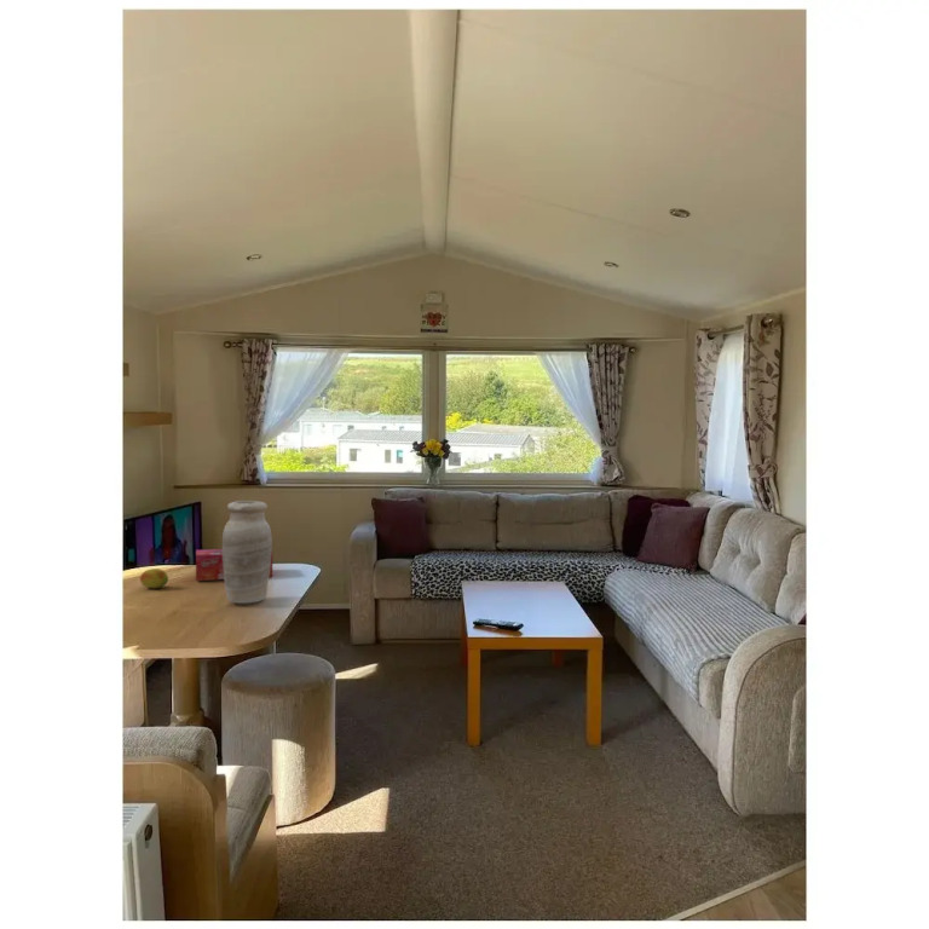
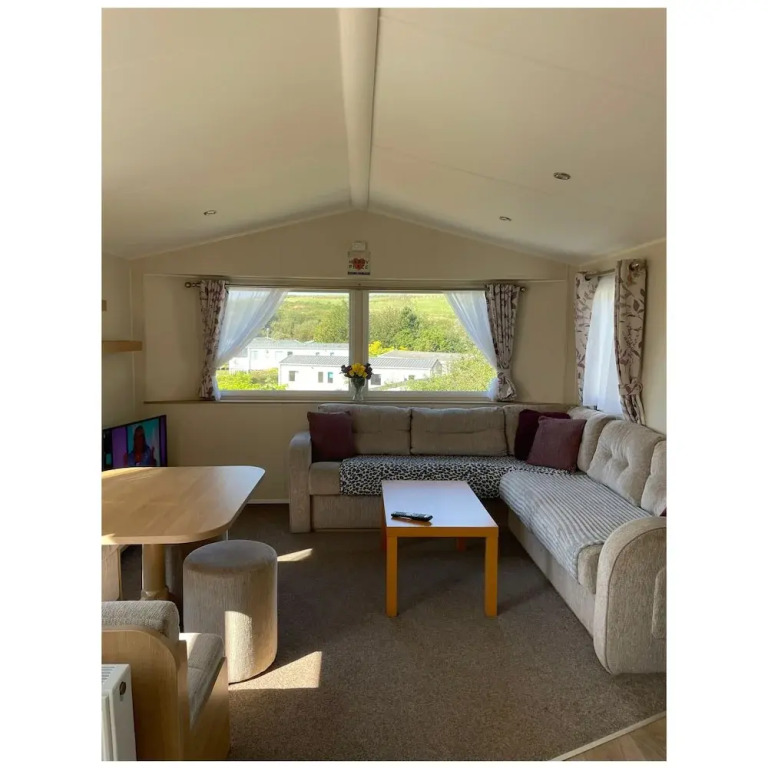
- tissue box (223, 565)
- vase (247, 550)
- fruit (154, 578)
